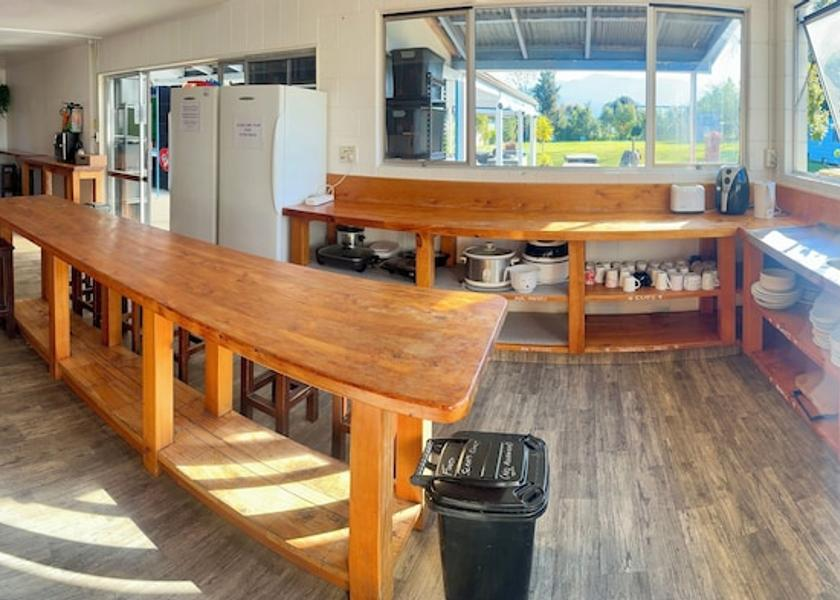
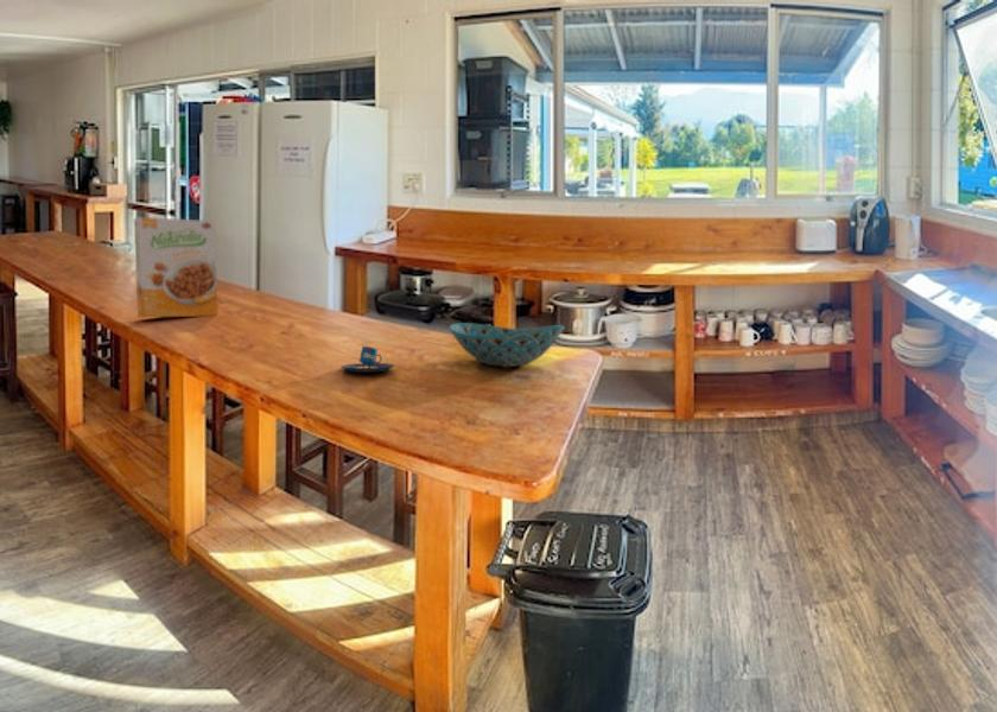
+ mug (368, 358)
+ cereal box (176, 268)
+ bowl (506, 344)
